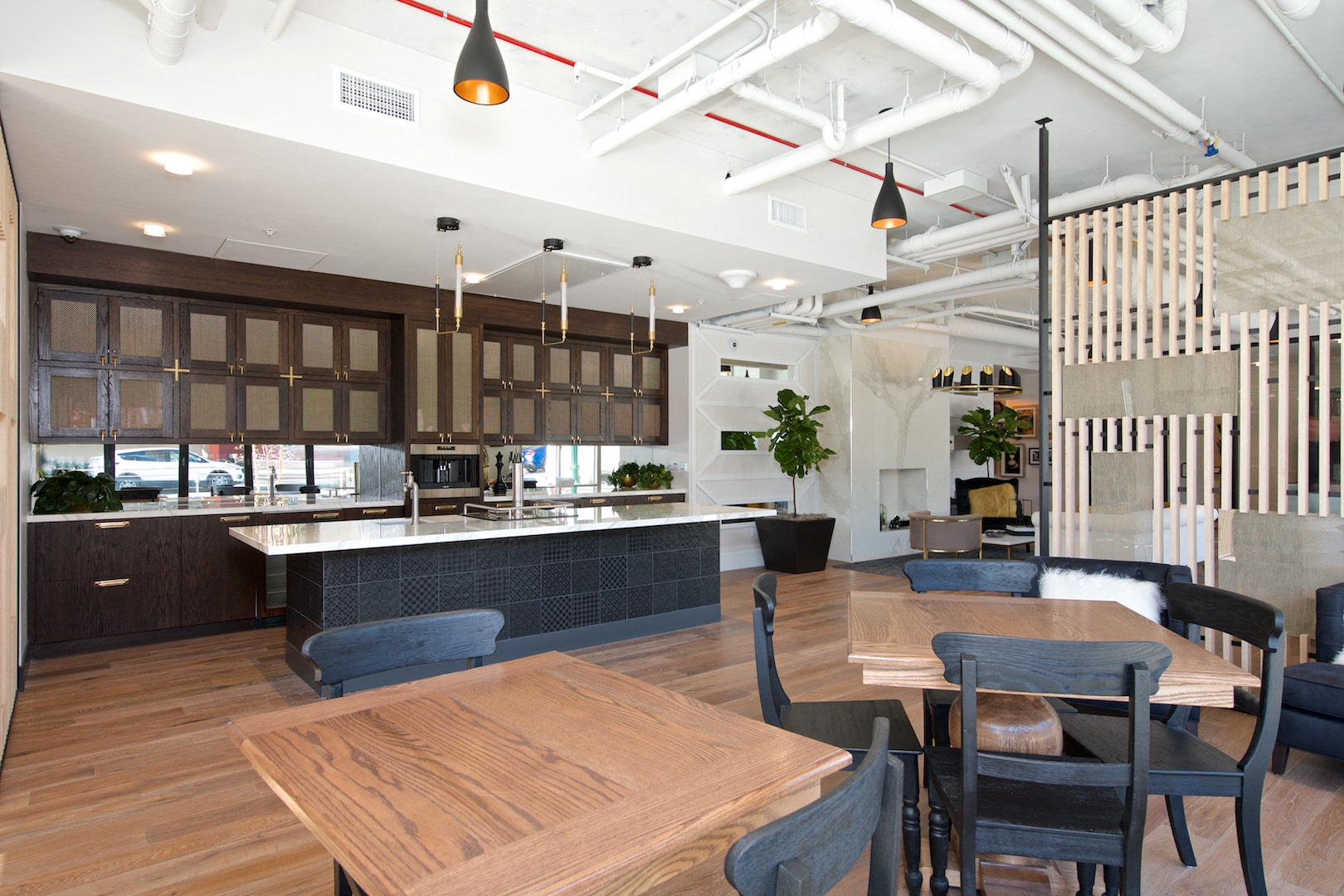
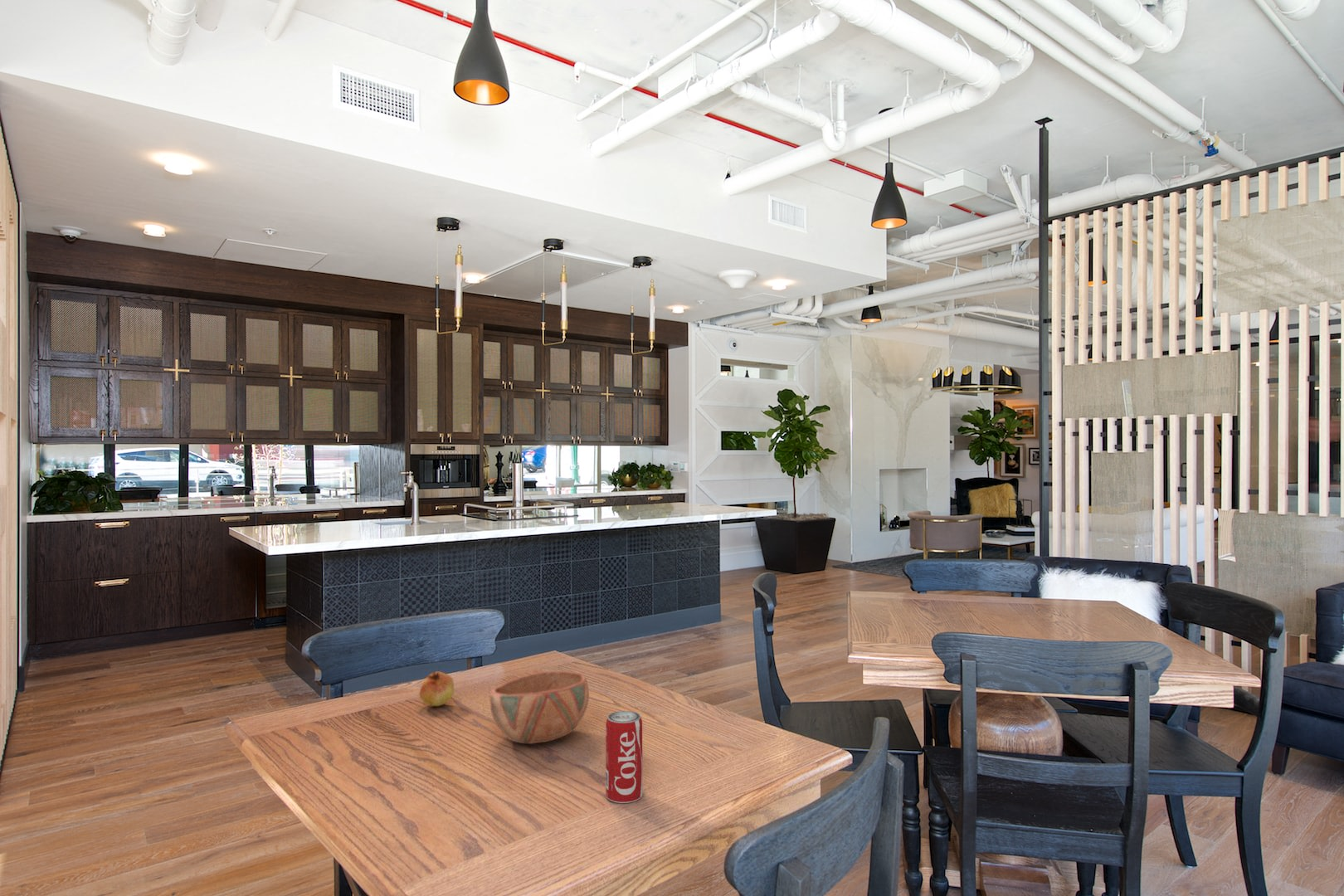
+ bowl (539, 707)
+ beverage can (624, 755)
+ fruit (437, 686)
